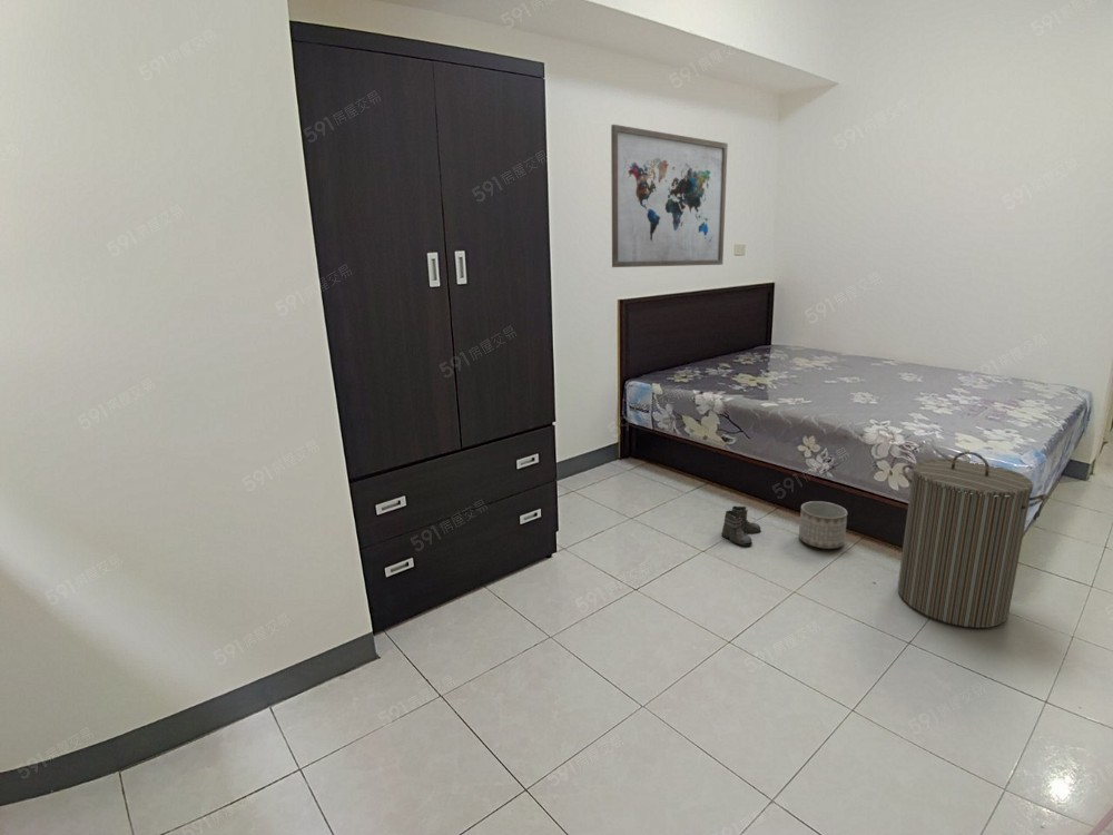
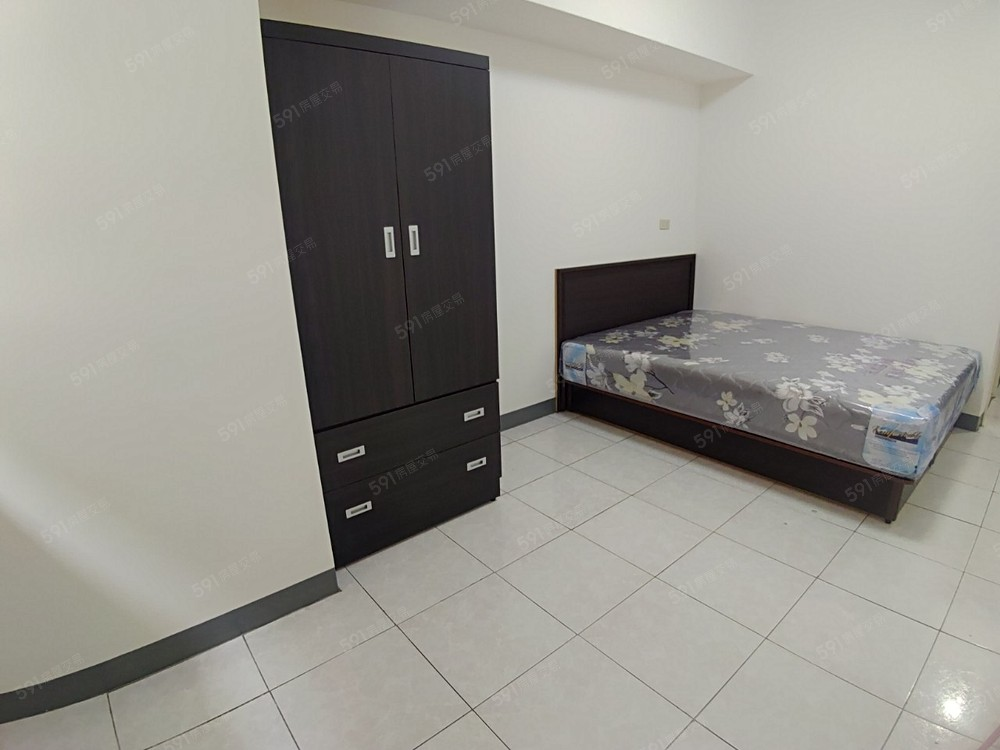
- planter (821, 525)
- laundry hamper (962, 529)
- boots (741, 523)
- wall art (672, 202)
